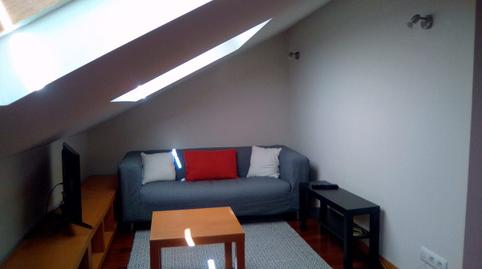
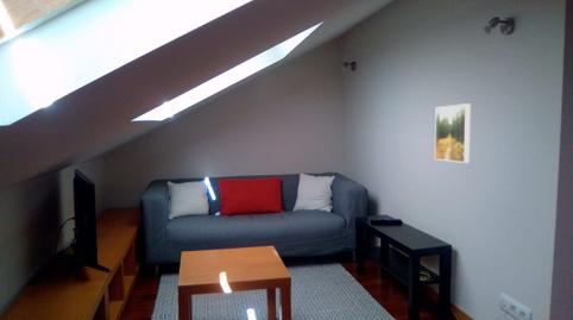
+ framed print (451, 133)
